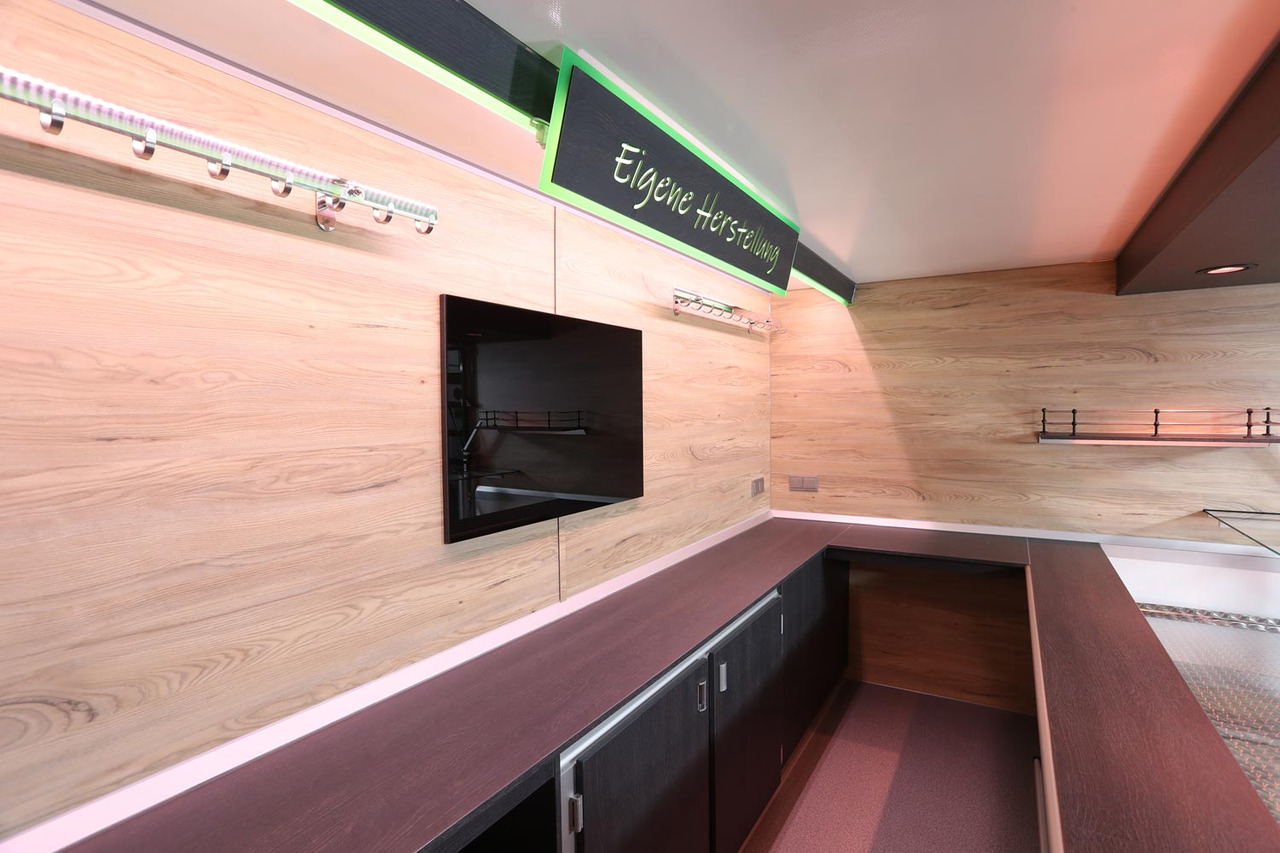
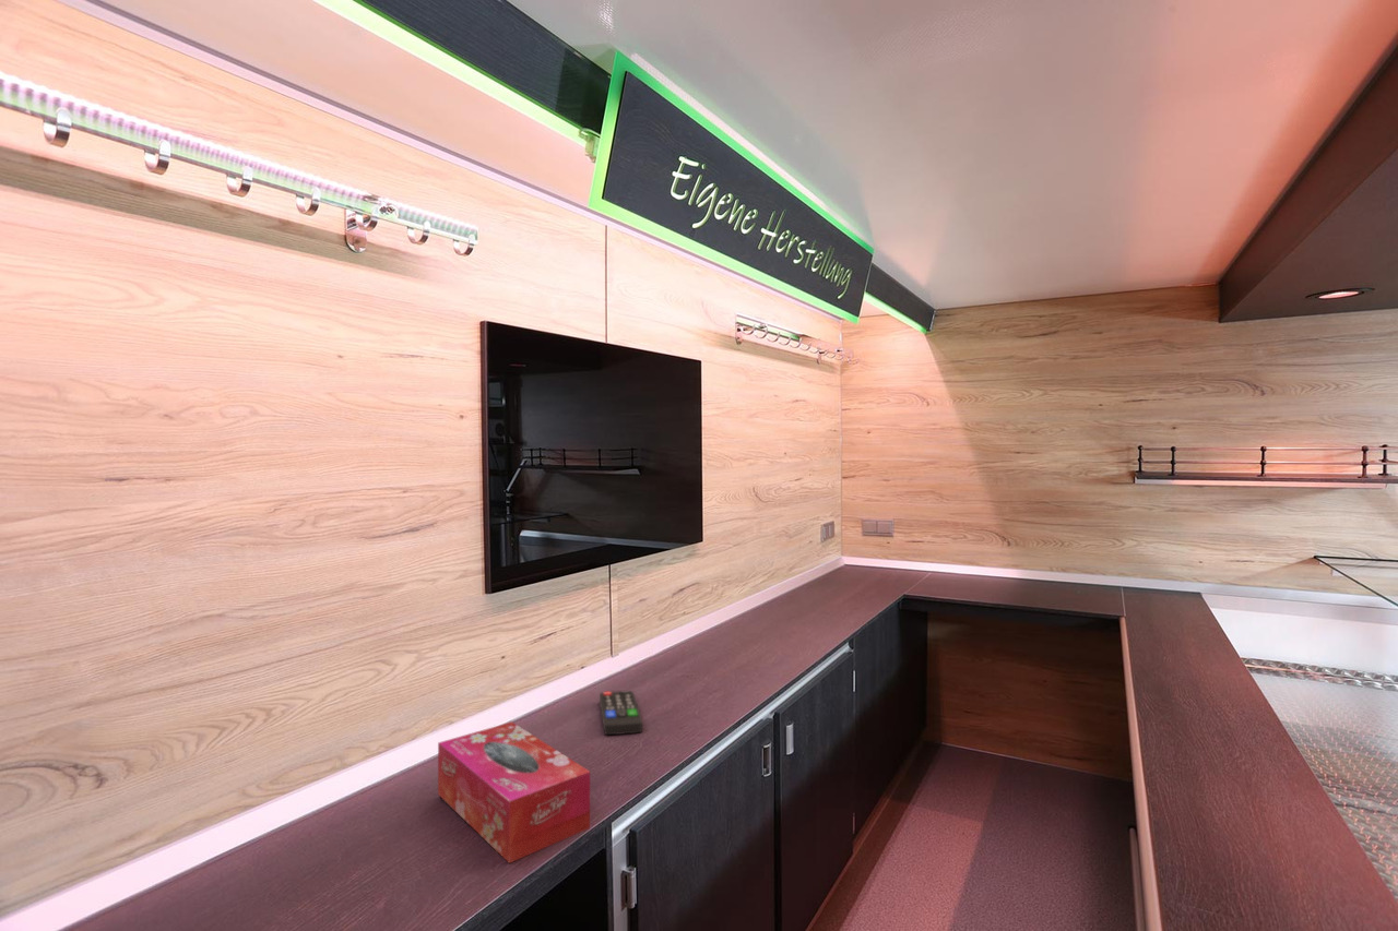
+ remote control (619, 711)
+ tissue box (510, 783)
